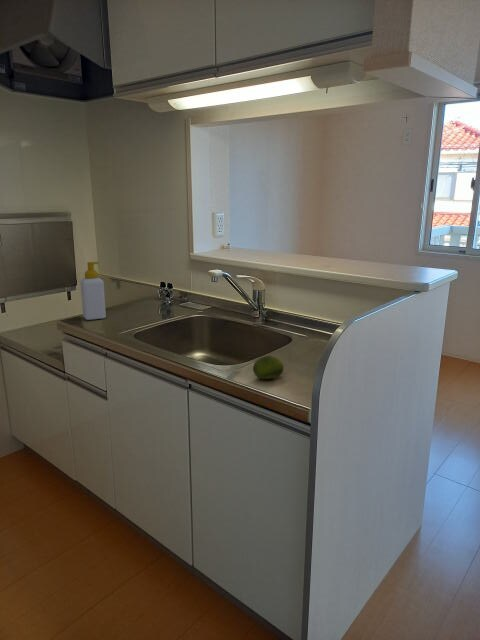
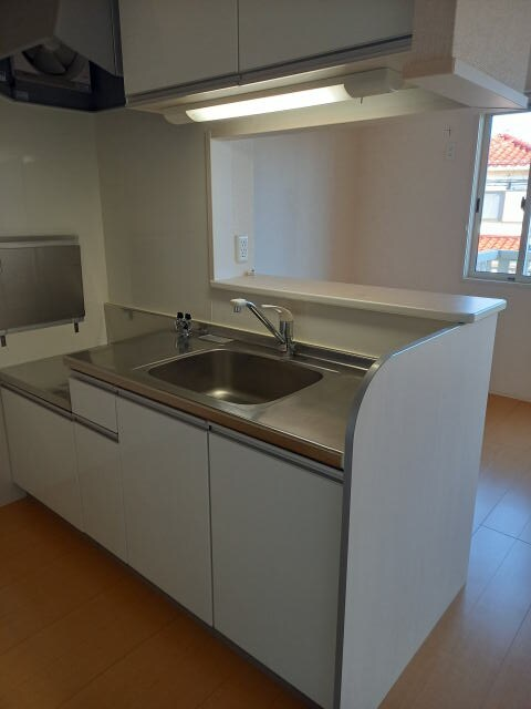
- soap bottle (92, 290)
- fruit (267, 367)
